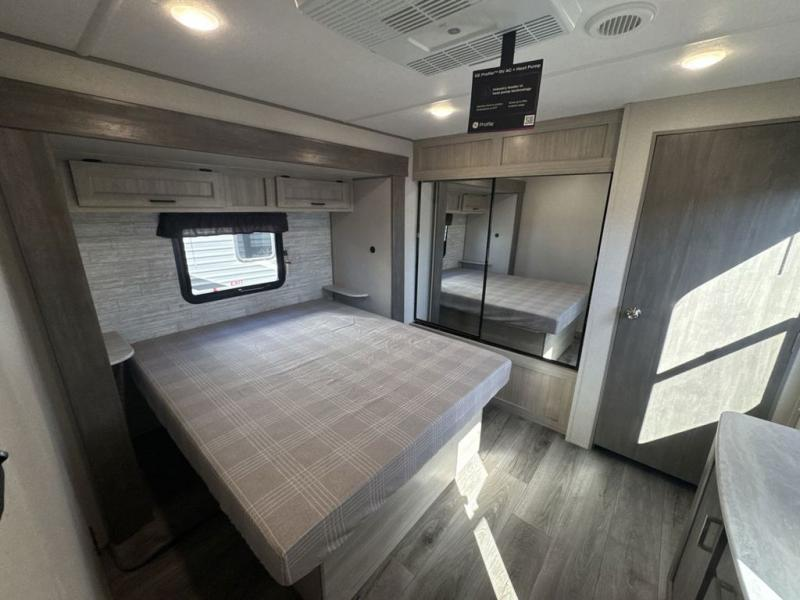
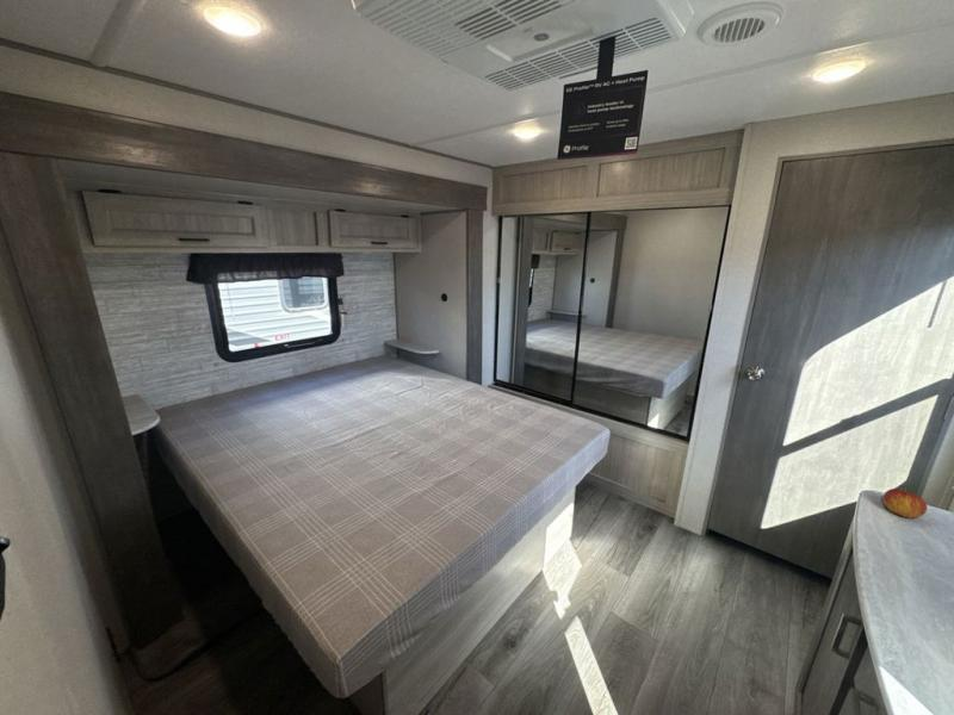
+ apple (904, 502)
